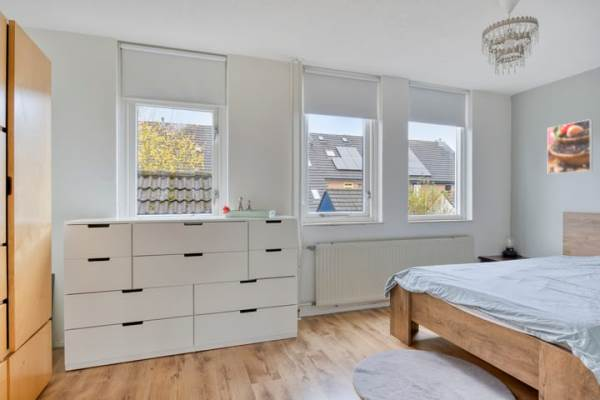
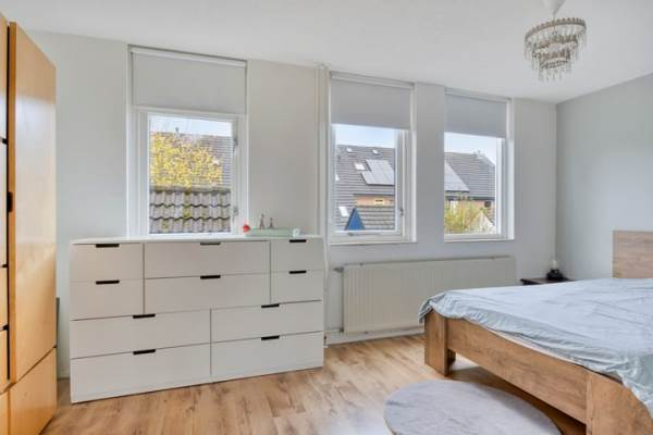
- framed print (568, 148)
